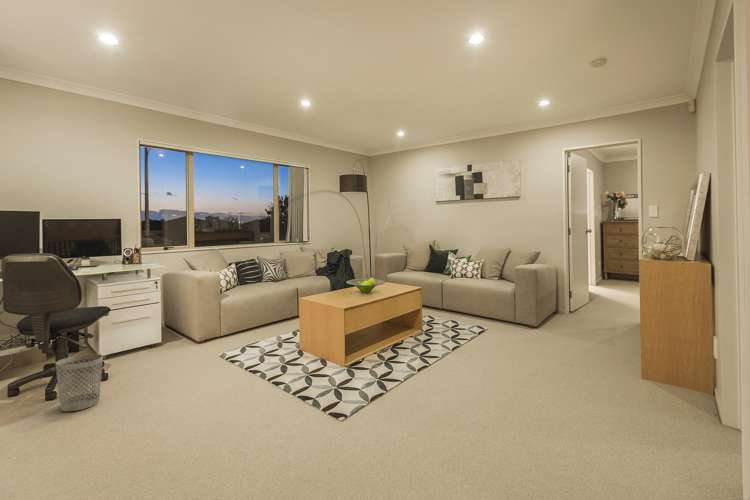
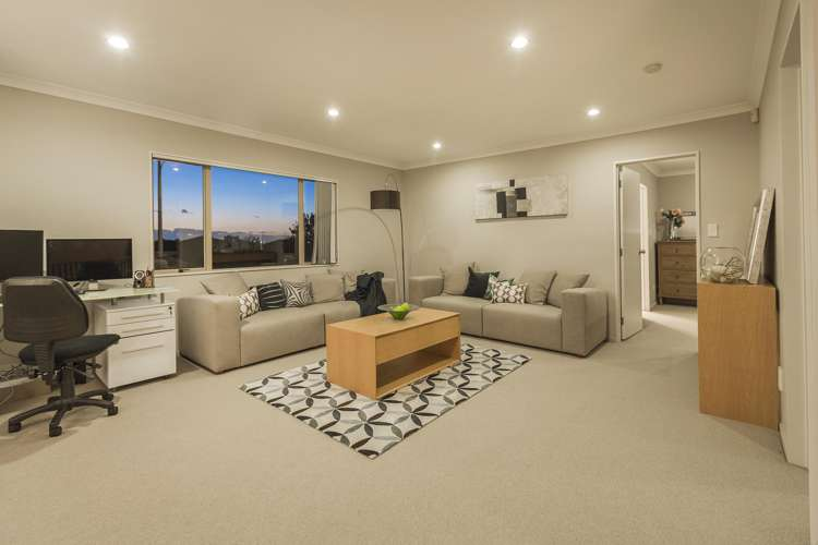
- wastebasket (80, 382)
